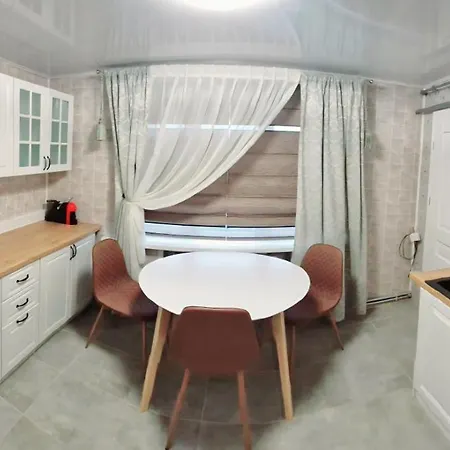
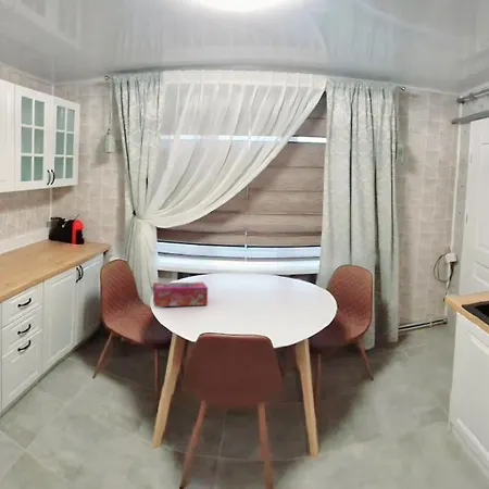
+ tissue box (179, 293)
